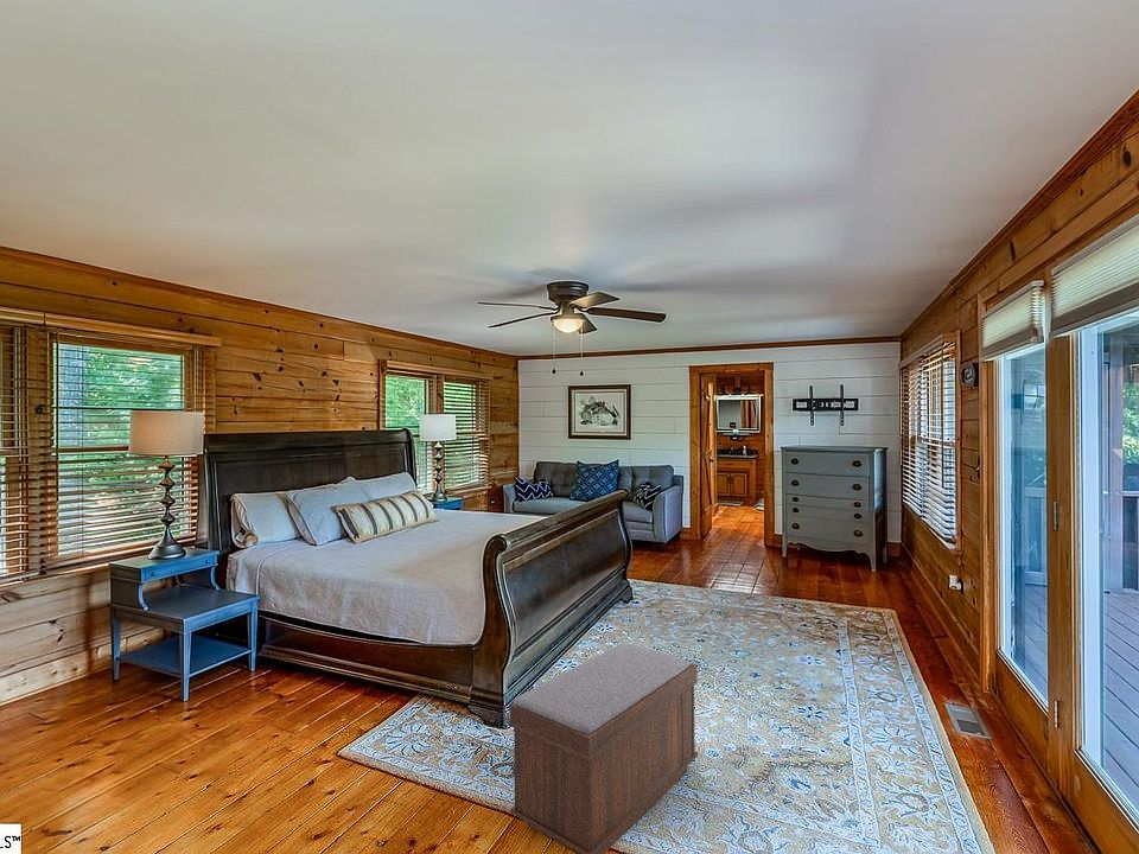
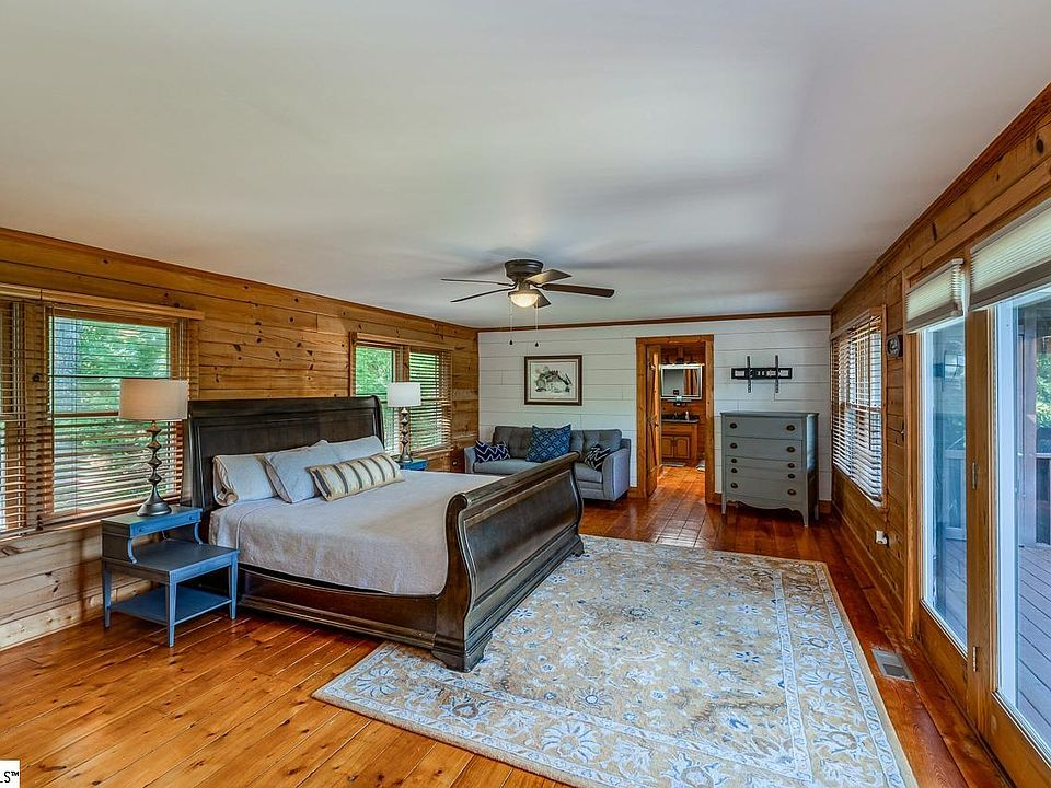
- bench (610, 735)
